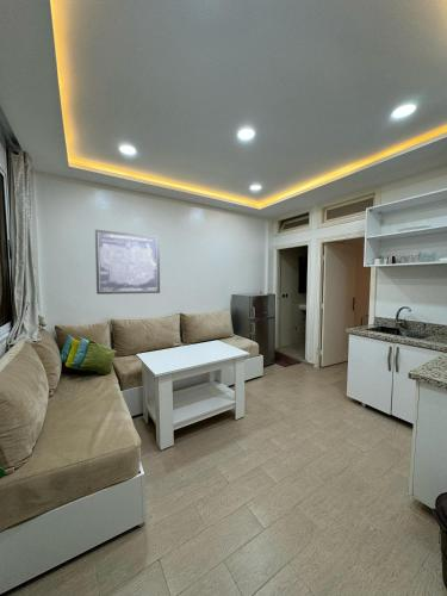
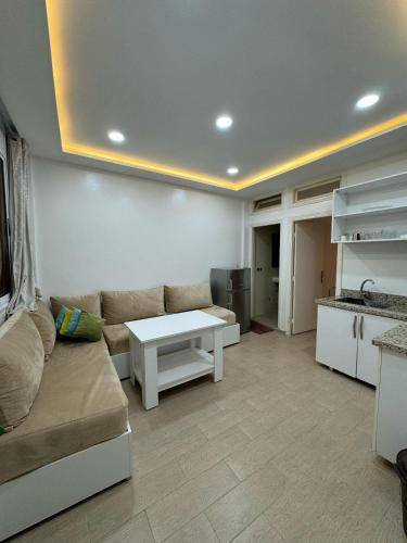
- wall art (129, 263)
